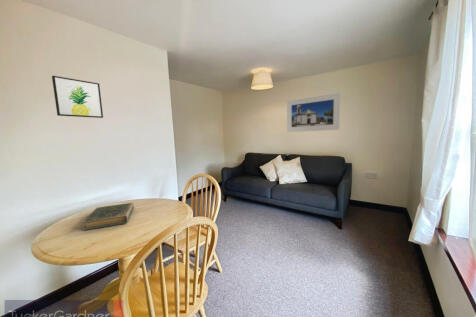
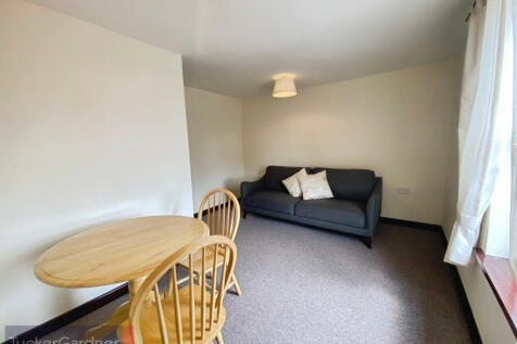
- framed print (311, 114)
- hardback book (111, 214)
- wall art (79, 98)
